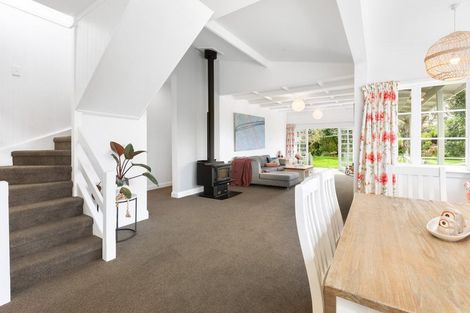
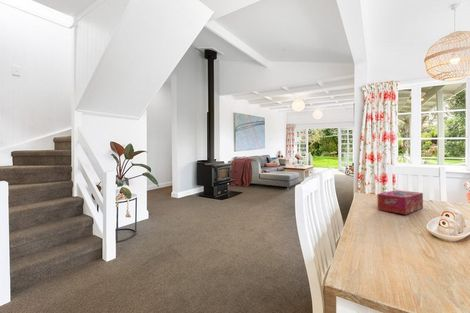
+ tissue box (400, 201)
